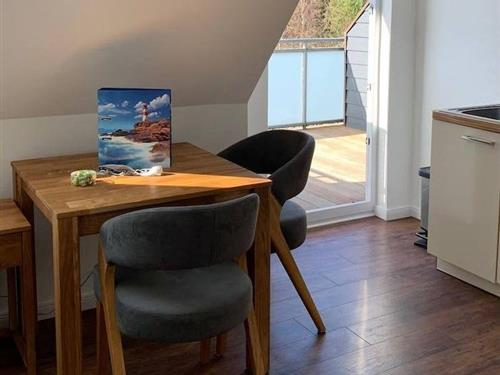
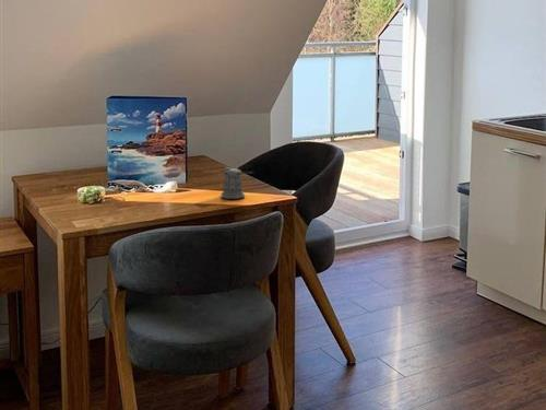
+ pepper shaker (235, 181)
